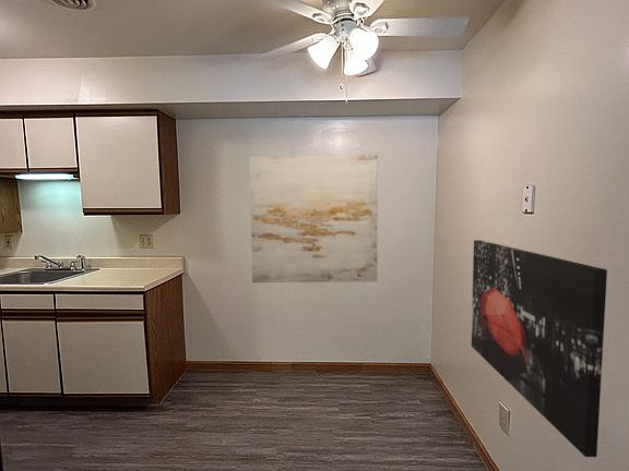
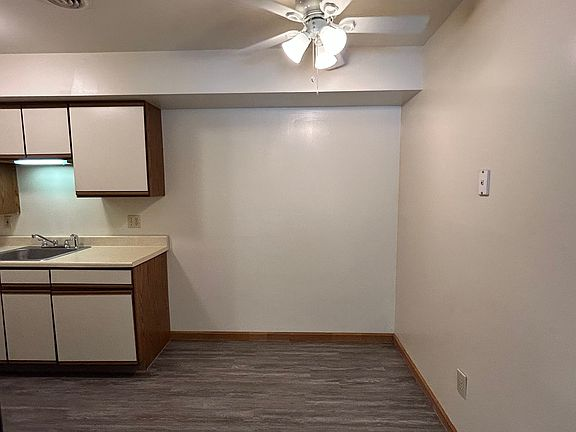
- wall art (313, 219)
- wall art (519, 319)
